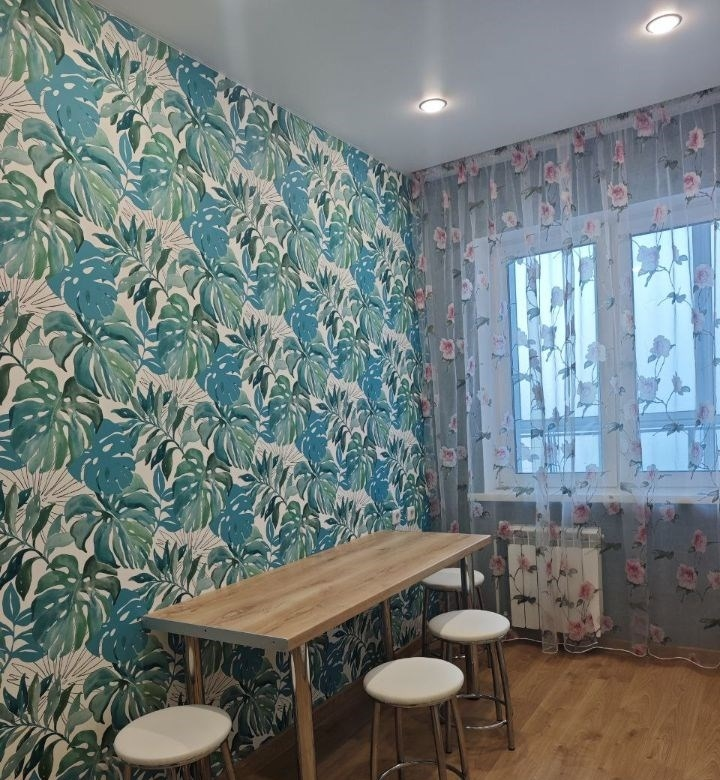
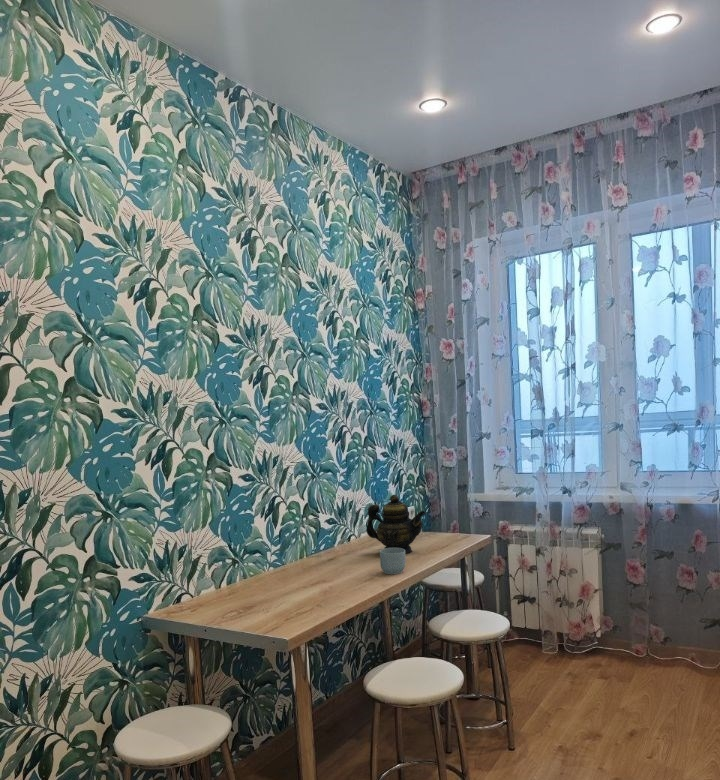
+ mug (394, 560)
+ teapot (395, 523)
